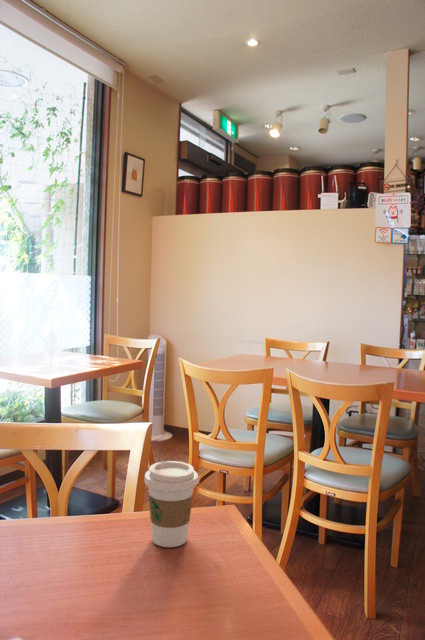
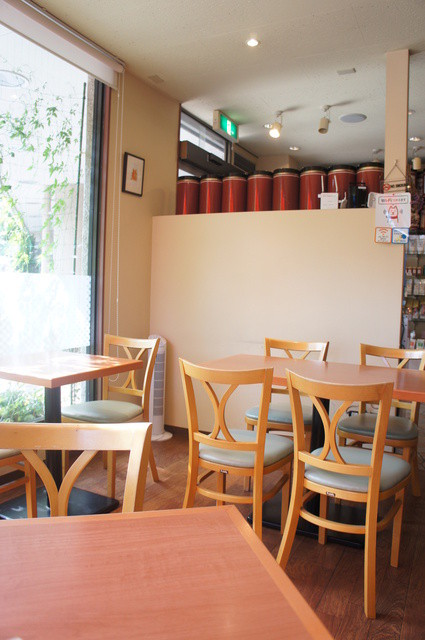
- coffee cup (170, 503)
